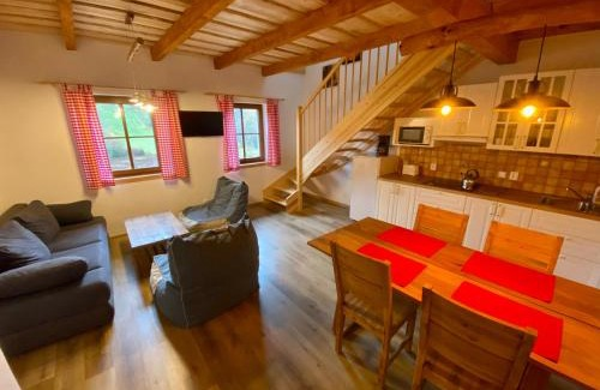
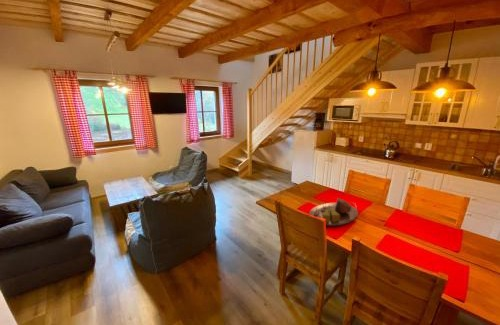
+ serving tray (334, 207)
